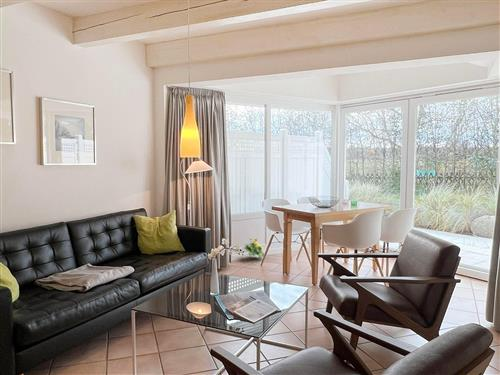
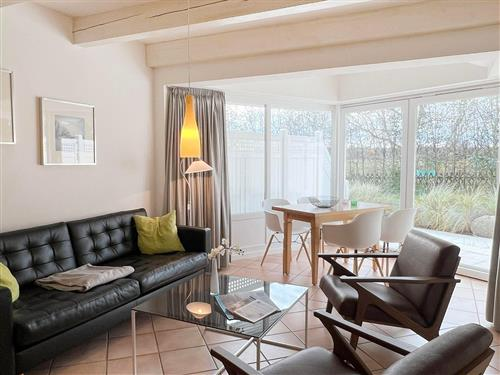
- flowering plant (252, 248)
